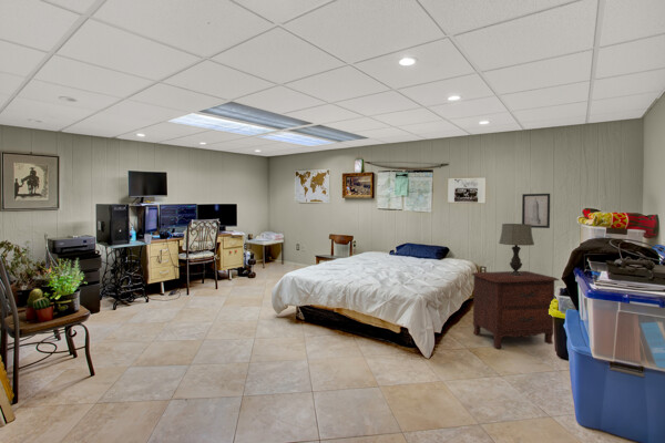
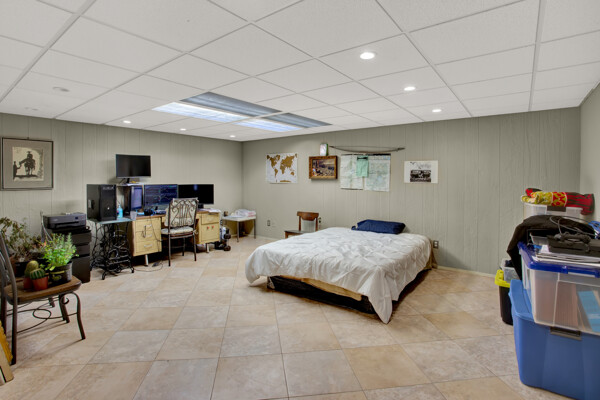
- nightstand (512, 307)
- wall art (535, 210)
- table lamp (515, 249)
